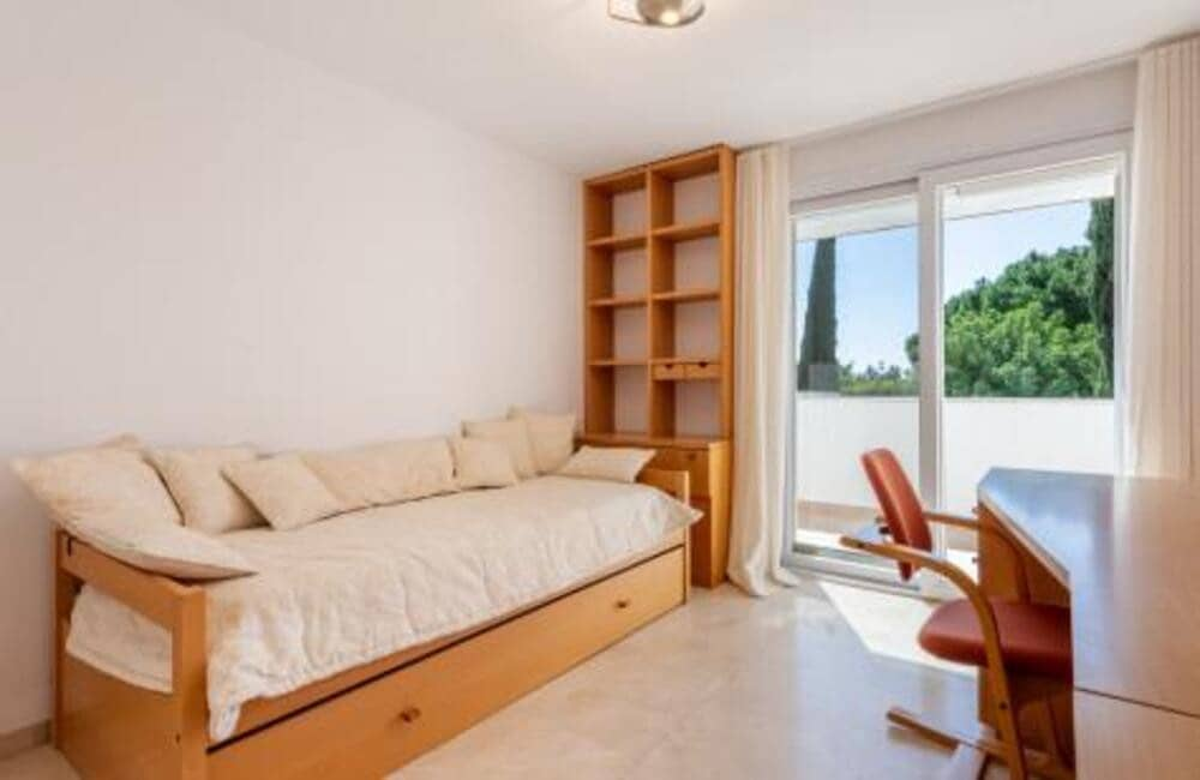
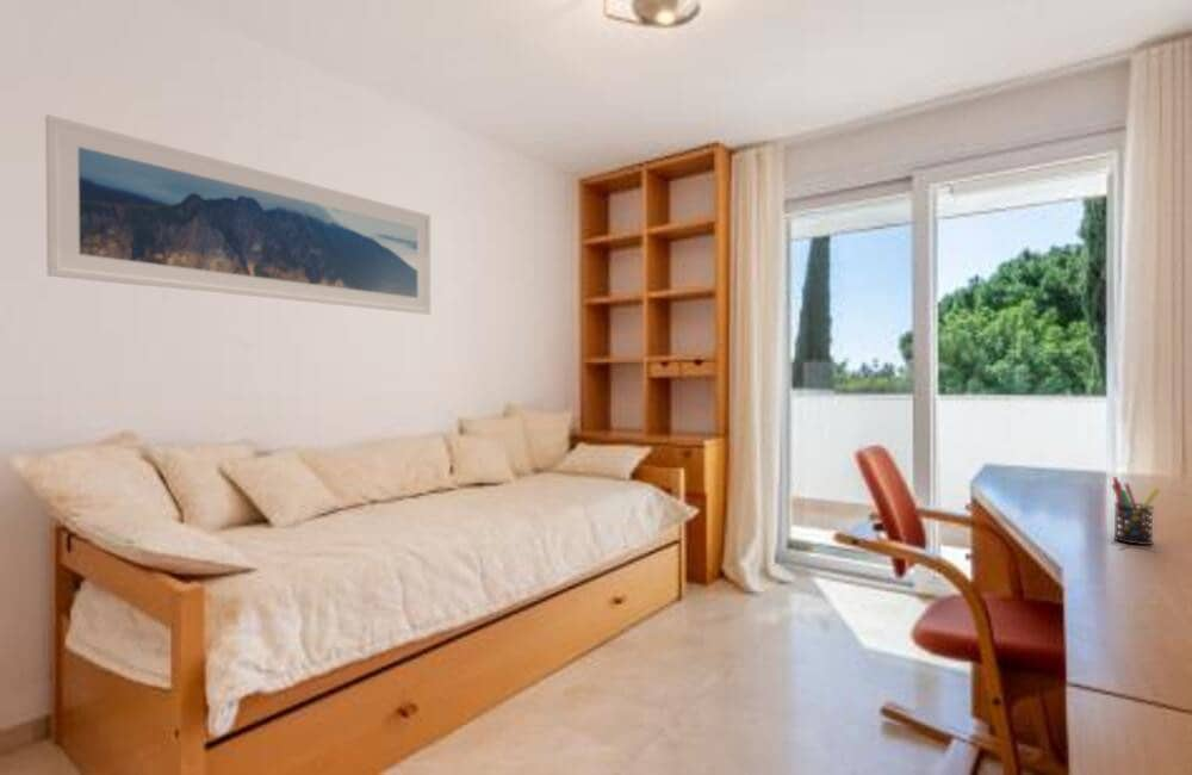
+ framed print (283, 238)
+ pen holder (1129, 509)
